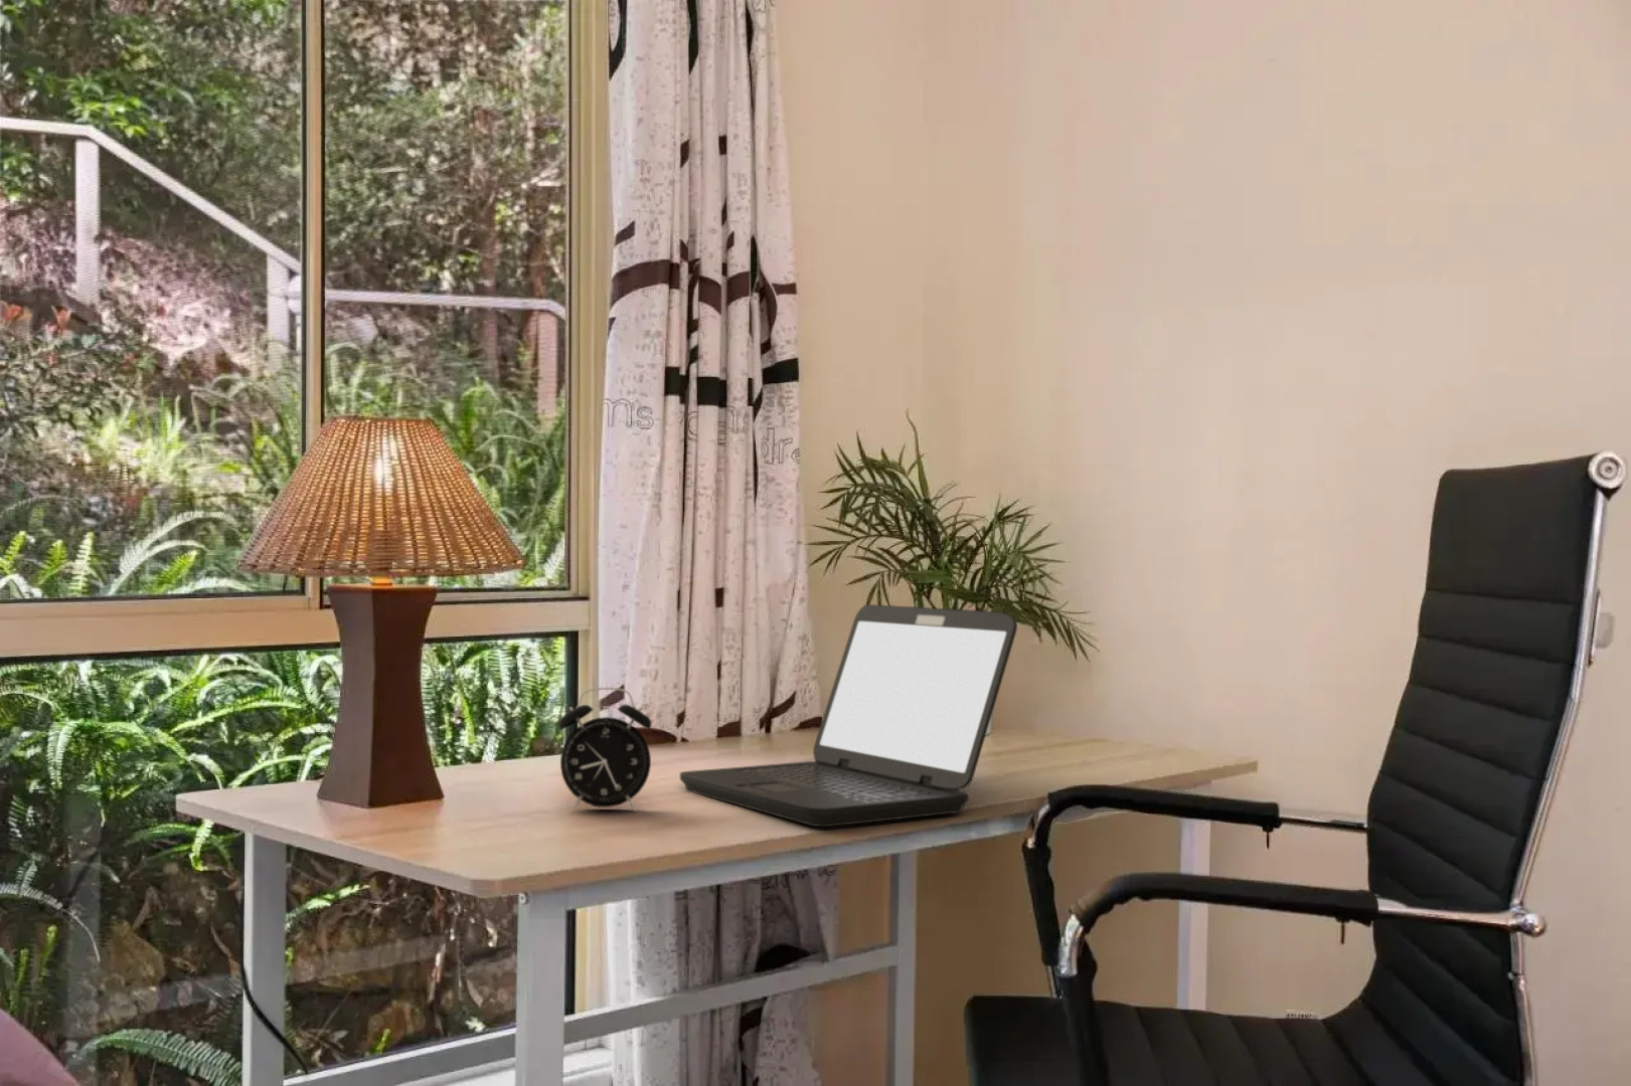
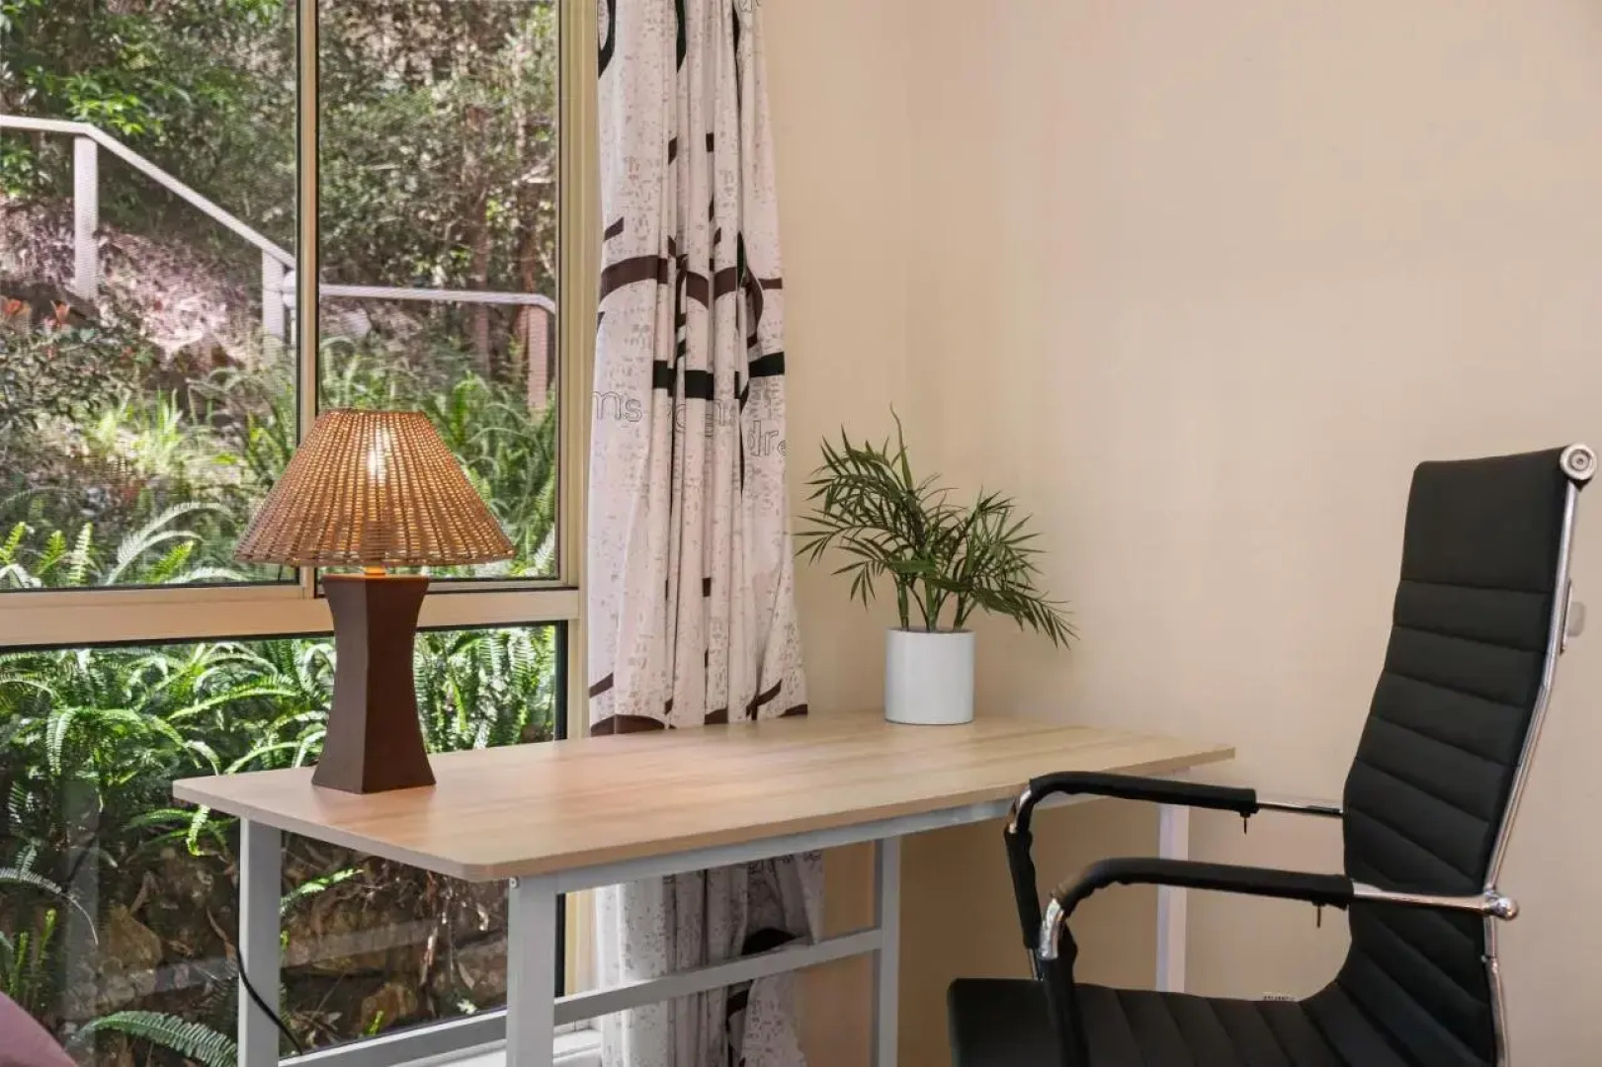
- laptop (842, 703)
- alarm clock (604, 748)
